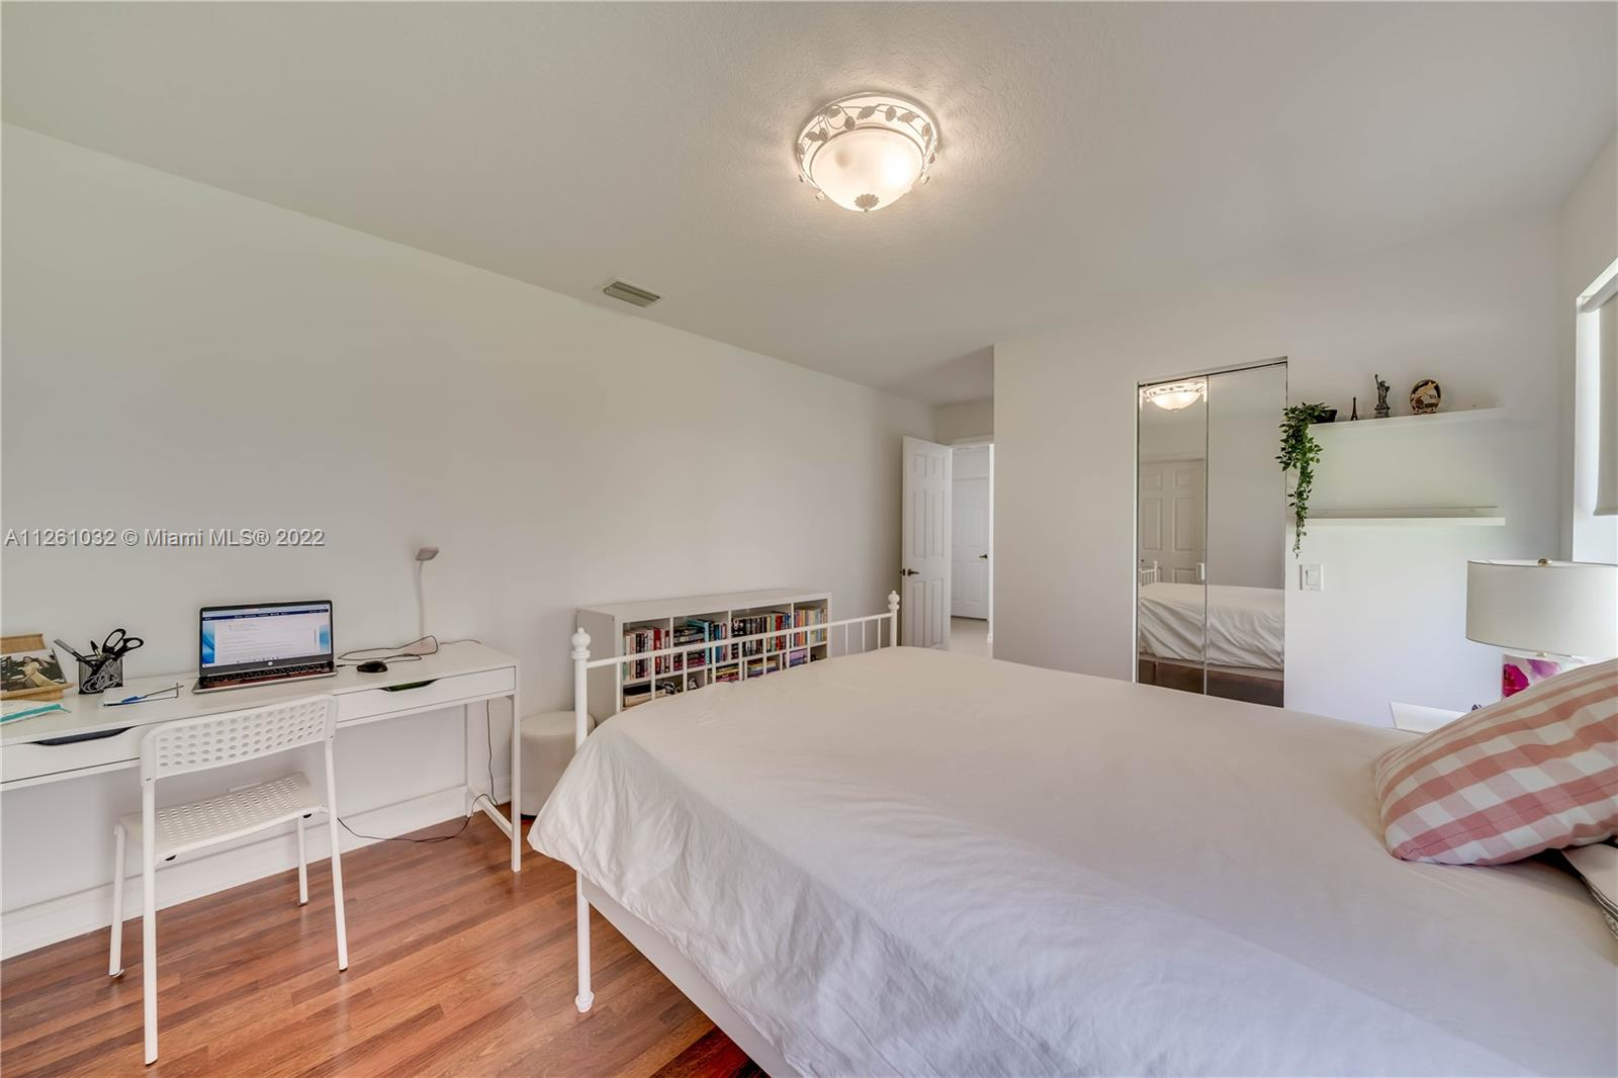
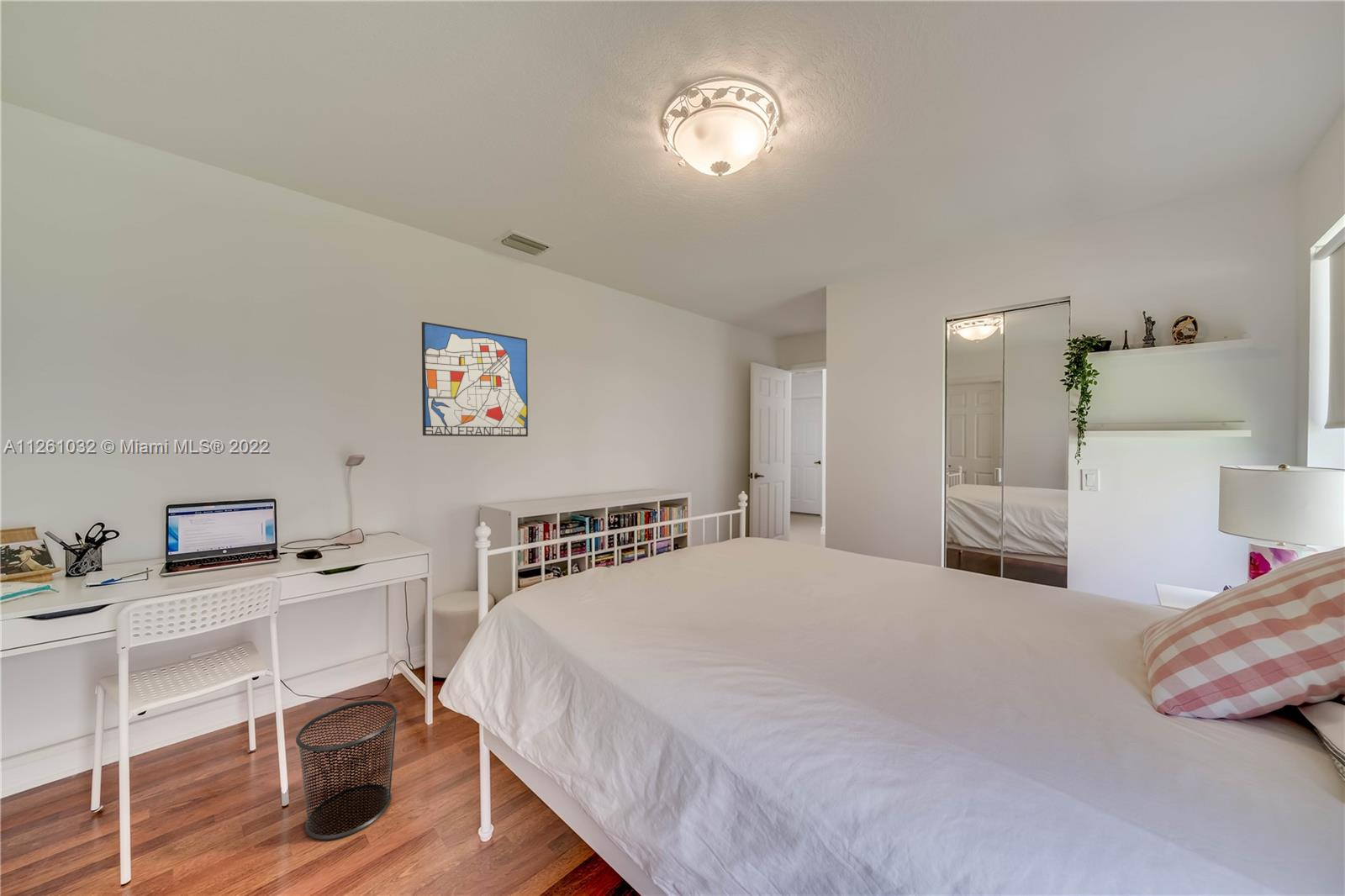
+ waste bin (349, 767)
+ wall art (478, 383)
